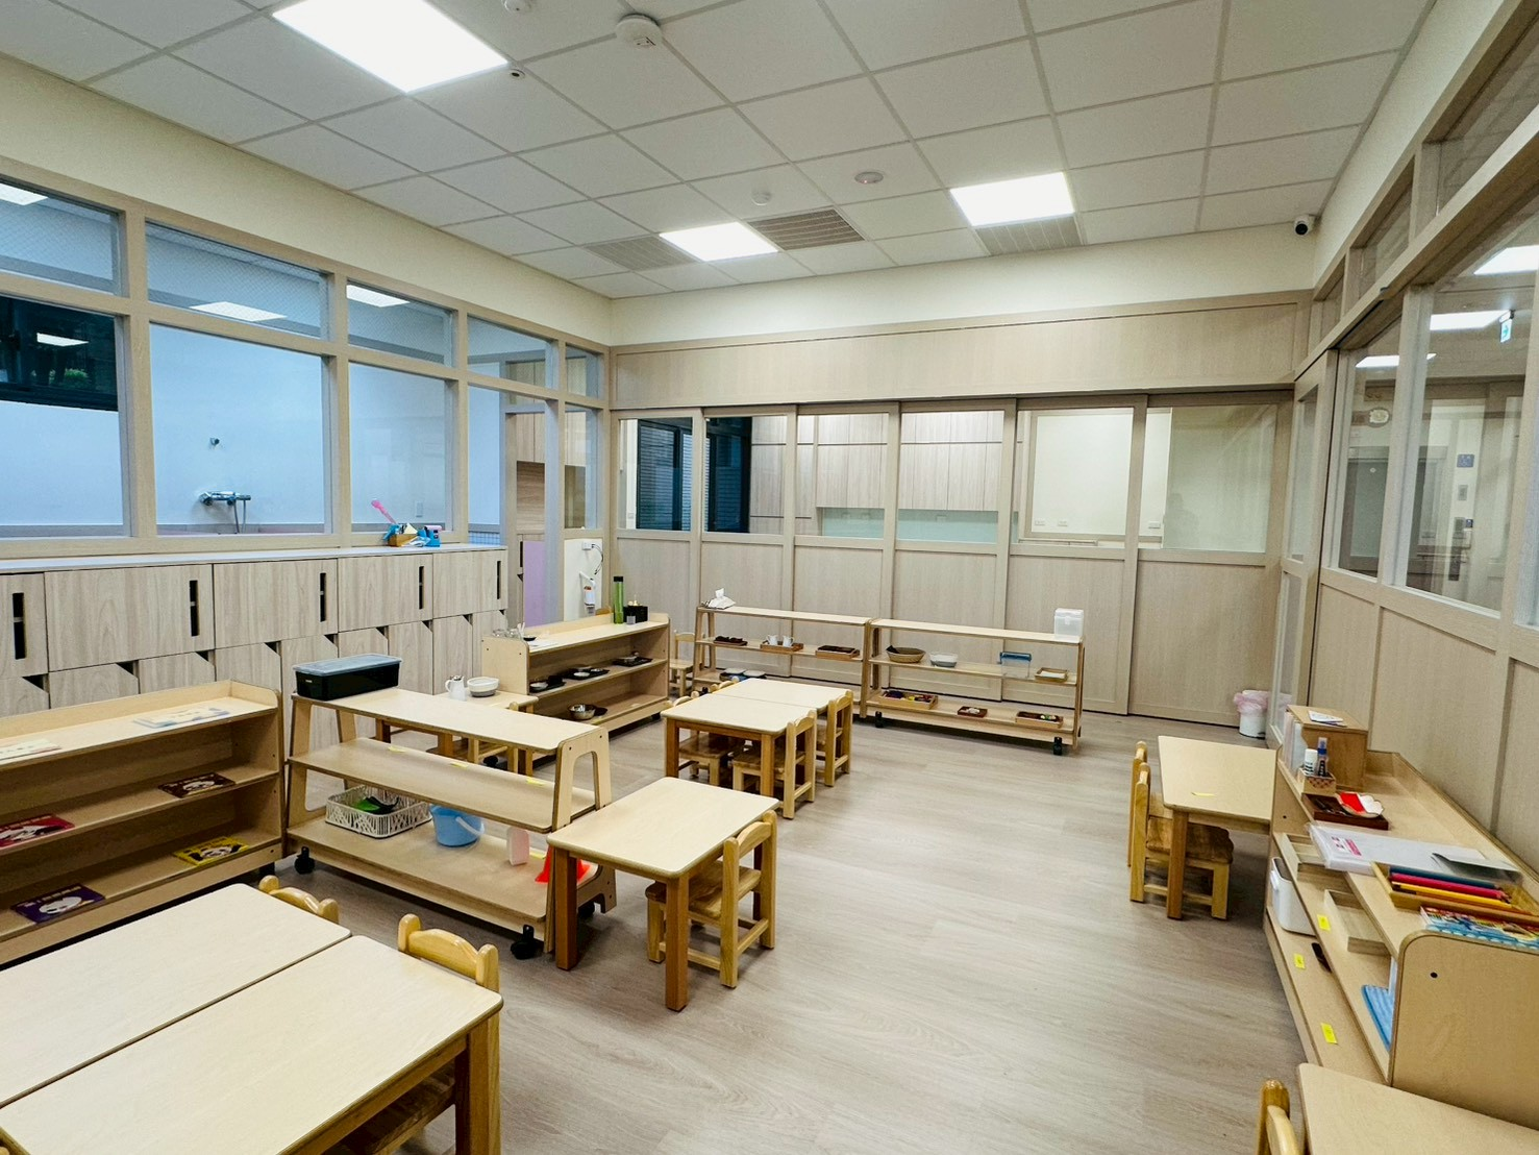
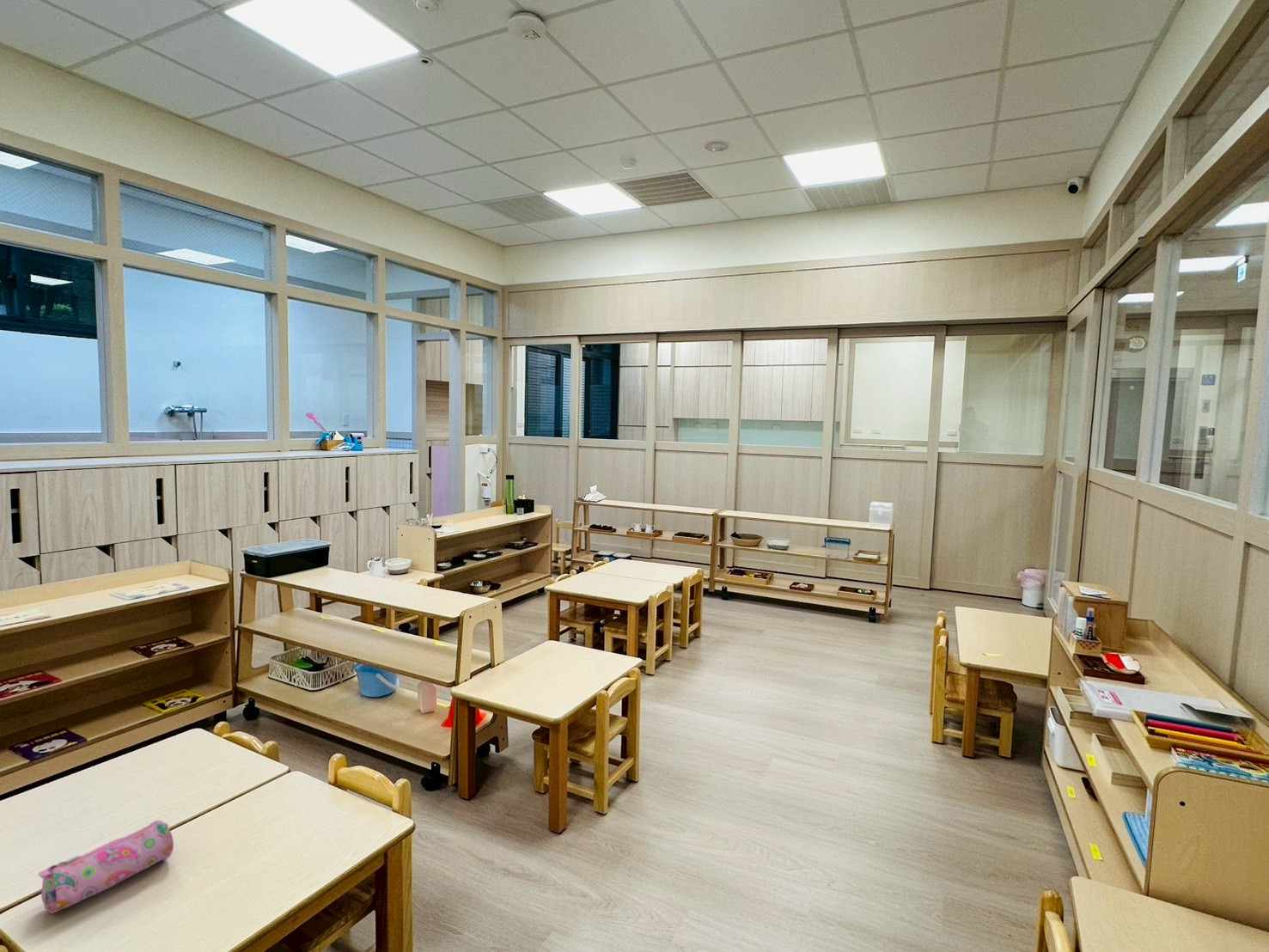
+ pencil case (108, 863)
